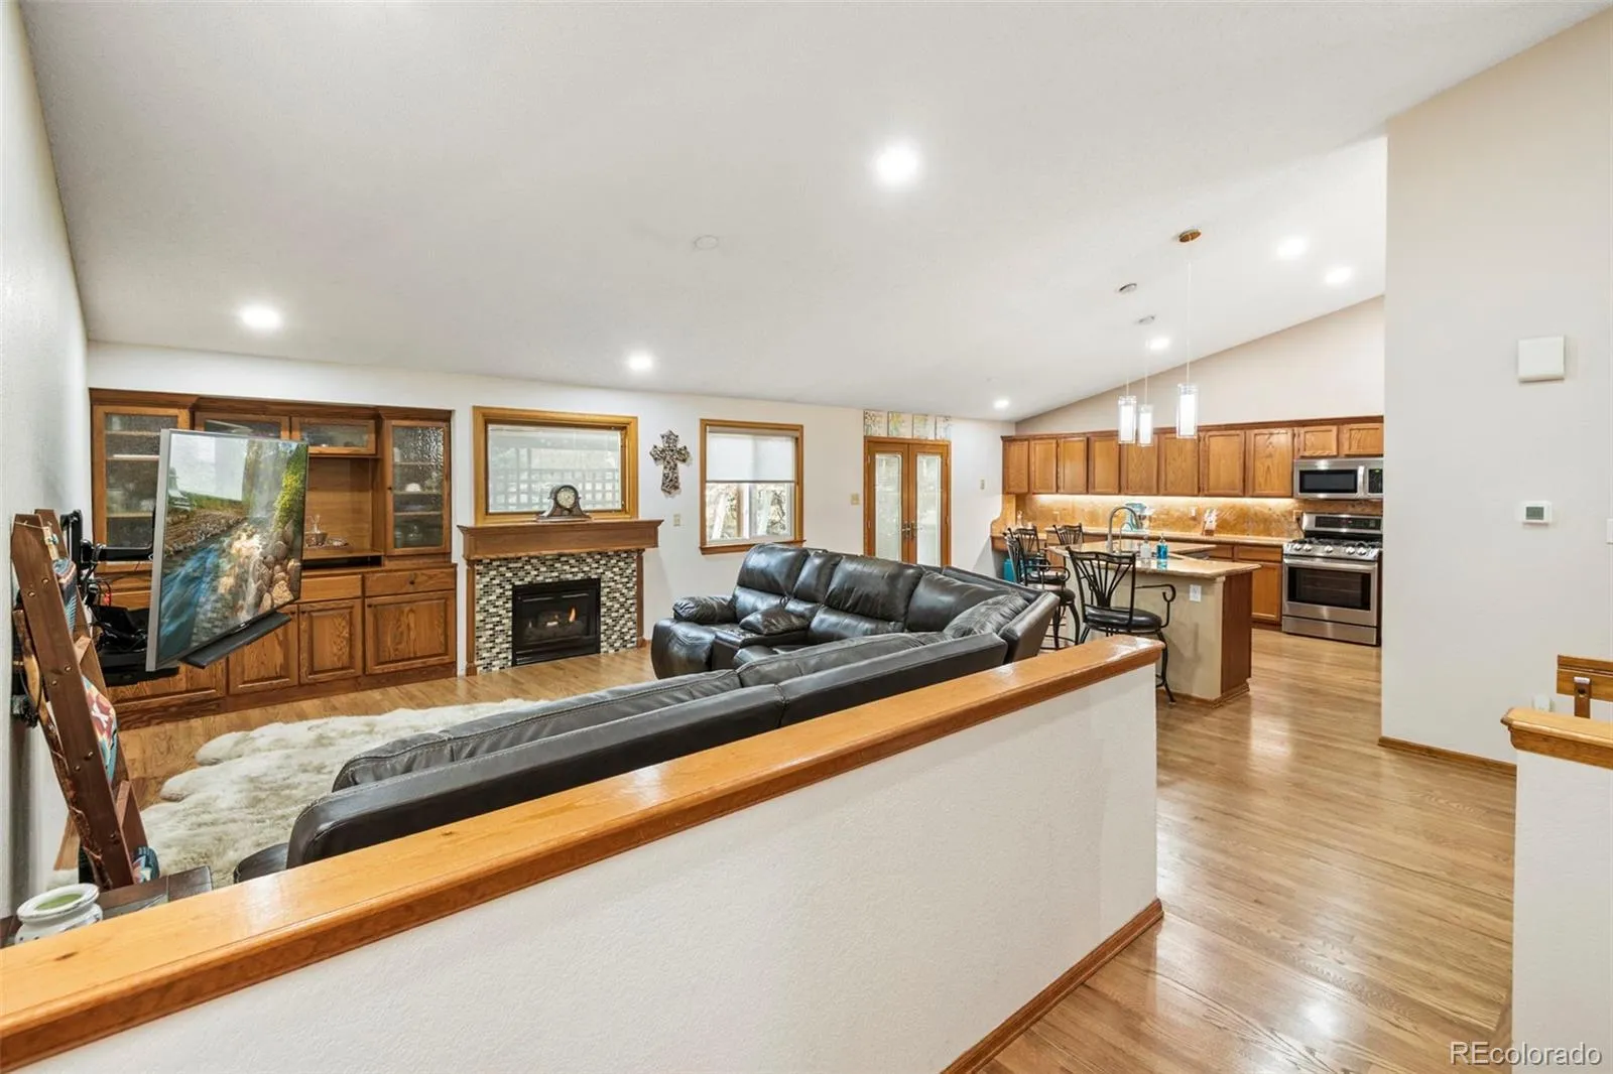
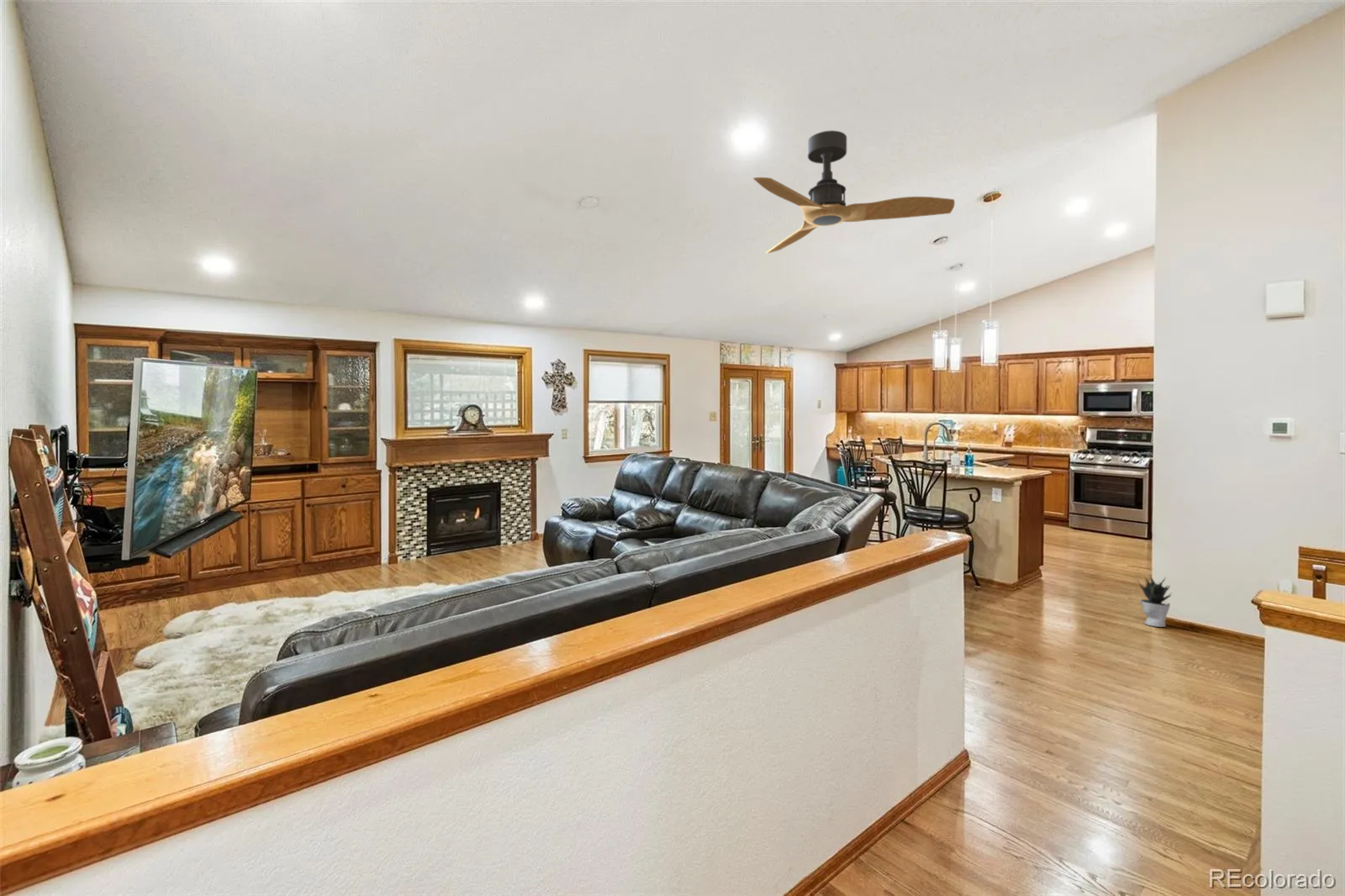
+ potted plant (1152, 599)
+ ceiling fan (842, 185)
